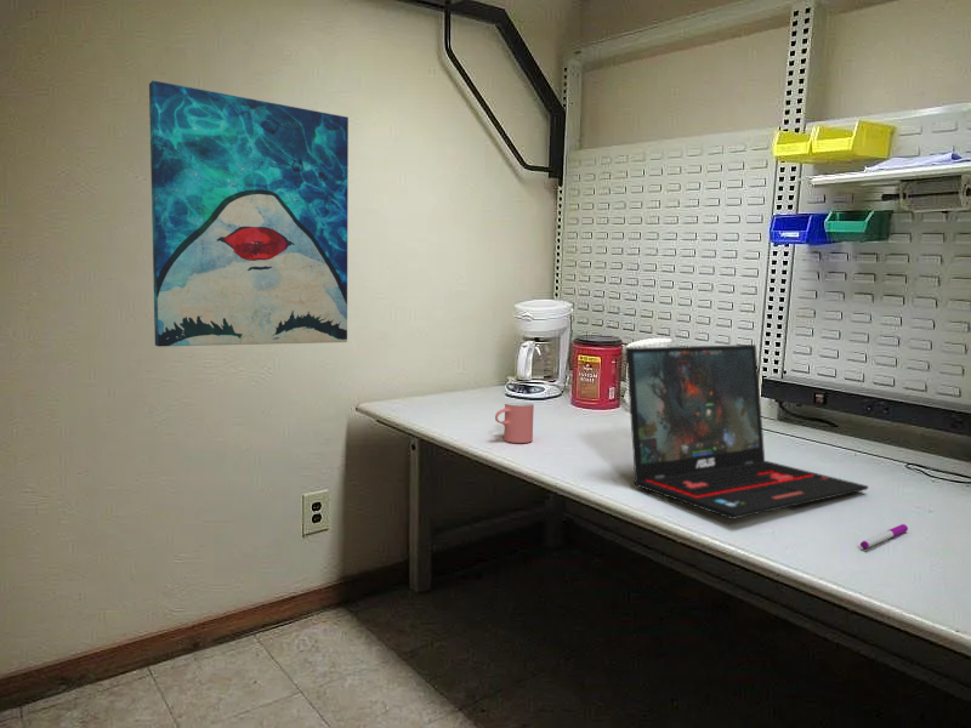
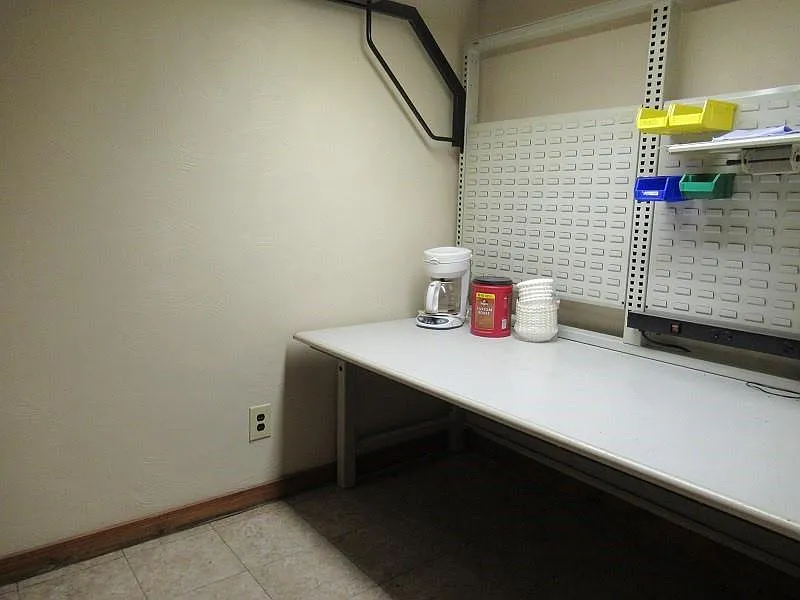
- wall art (256, 224)
- cup (512, 422)
- pen (884, 535)
- laptop (745, 420)
